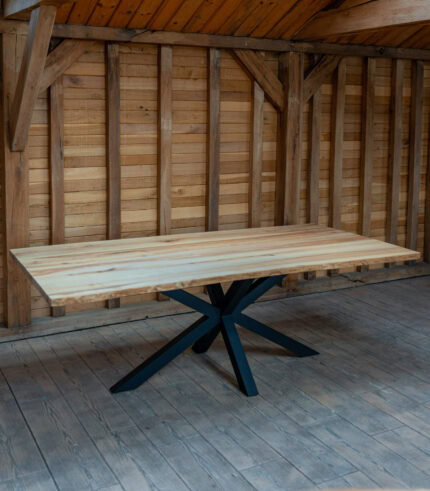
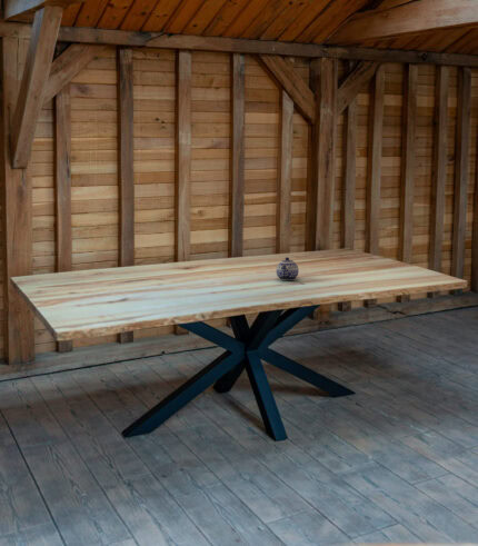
+ teapot (287, 268)
